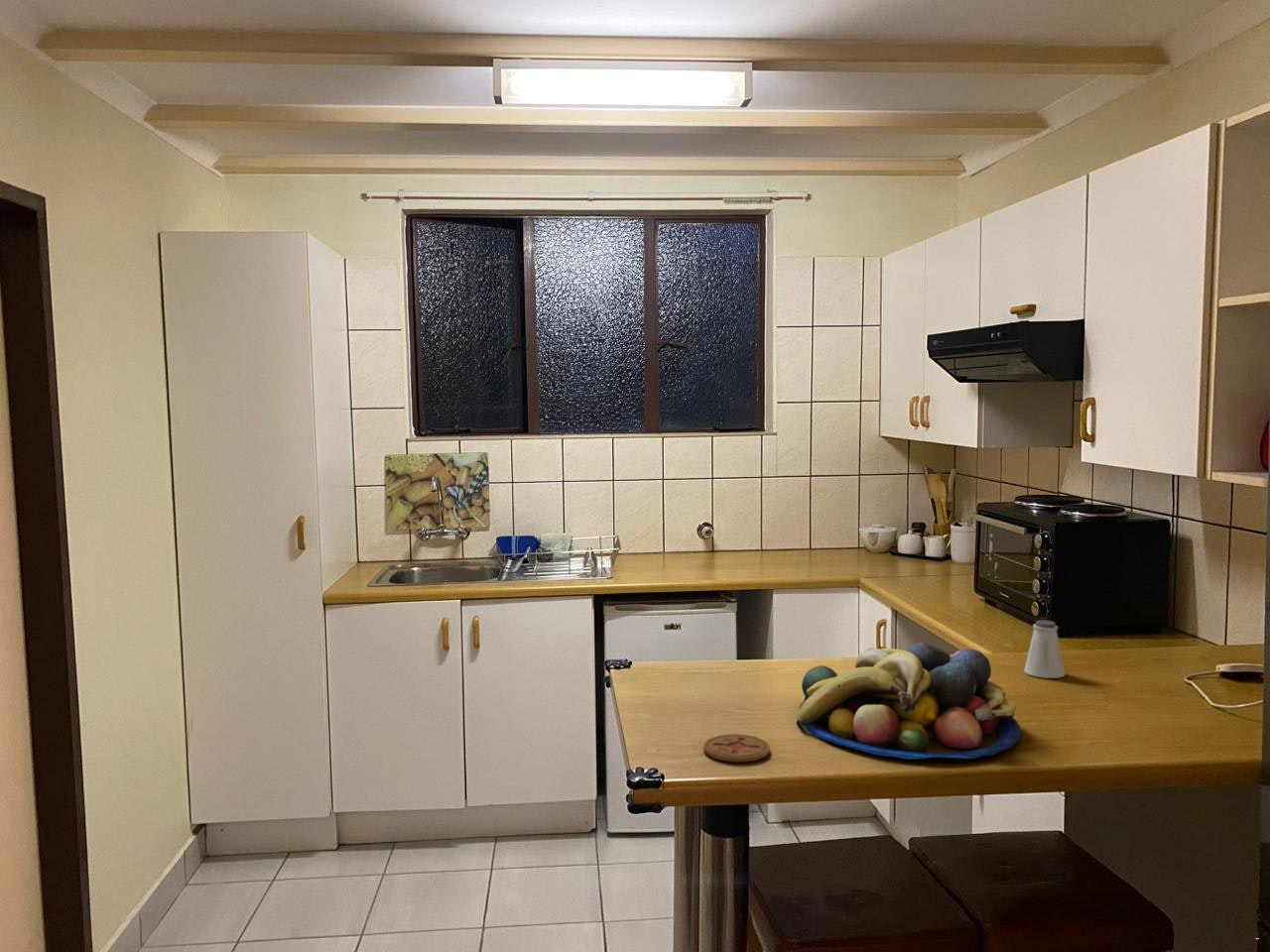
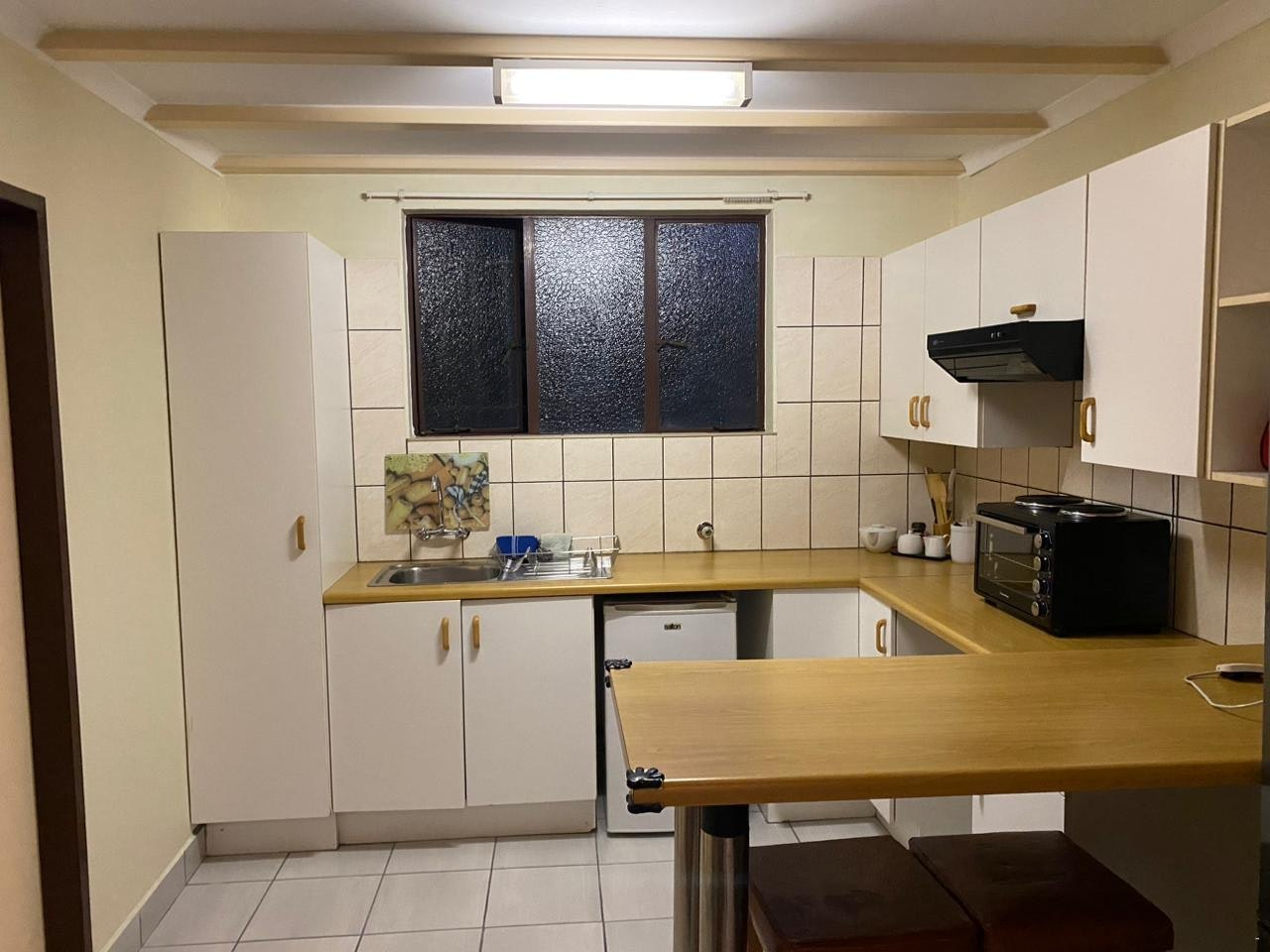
- coaster (736, 747)
- fruit bowl (905, 684)
- saltshaker (1045, 648)
